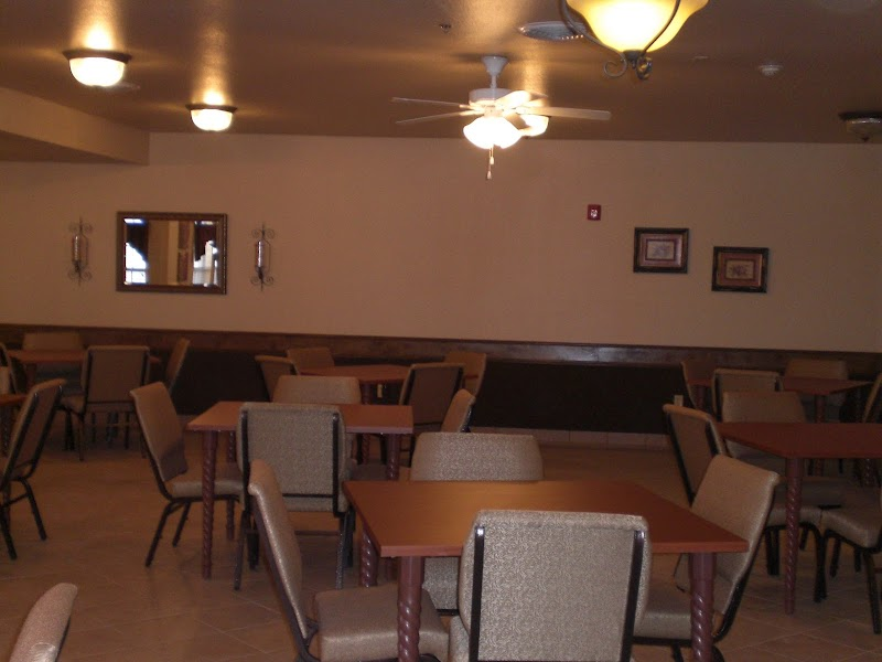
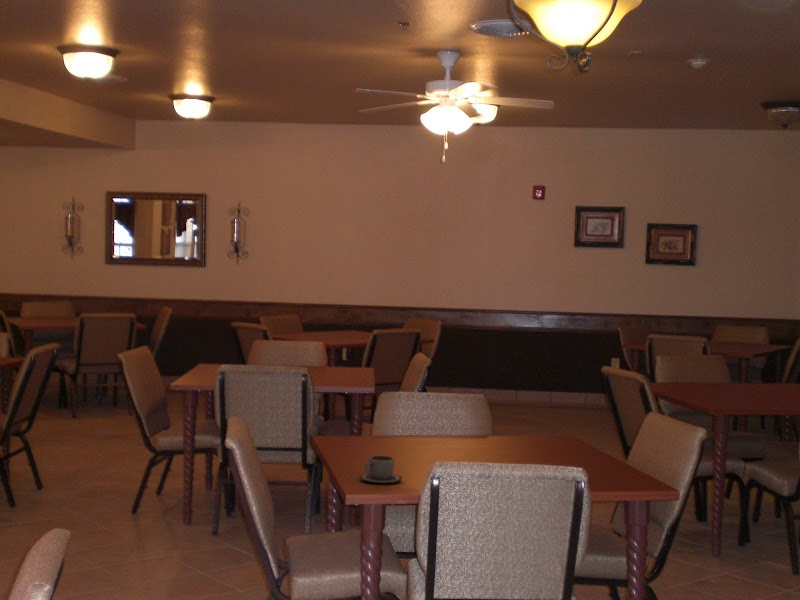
+ cup (381, 469)
